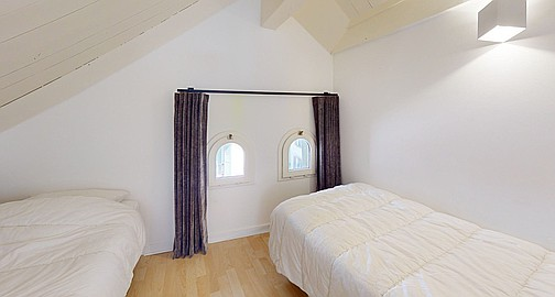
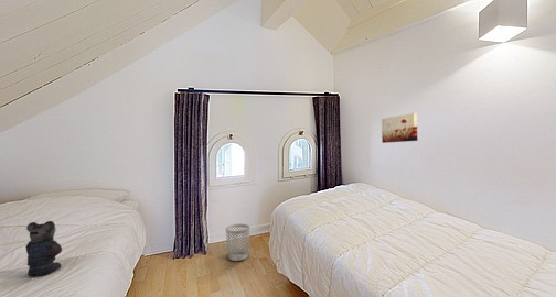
+ wall art (397, 129)
+ wastebasket (237, 241)
+ bear (45, 244)
